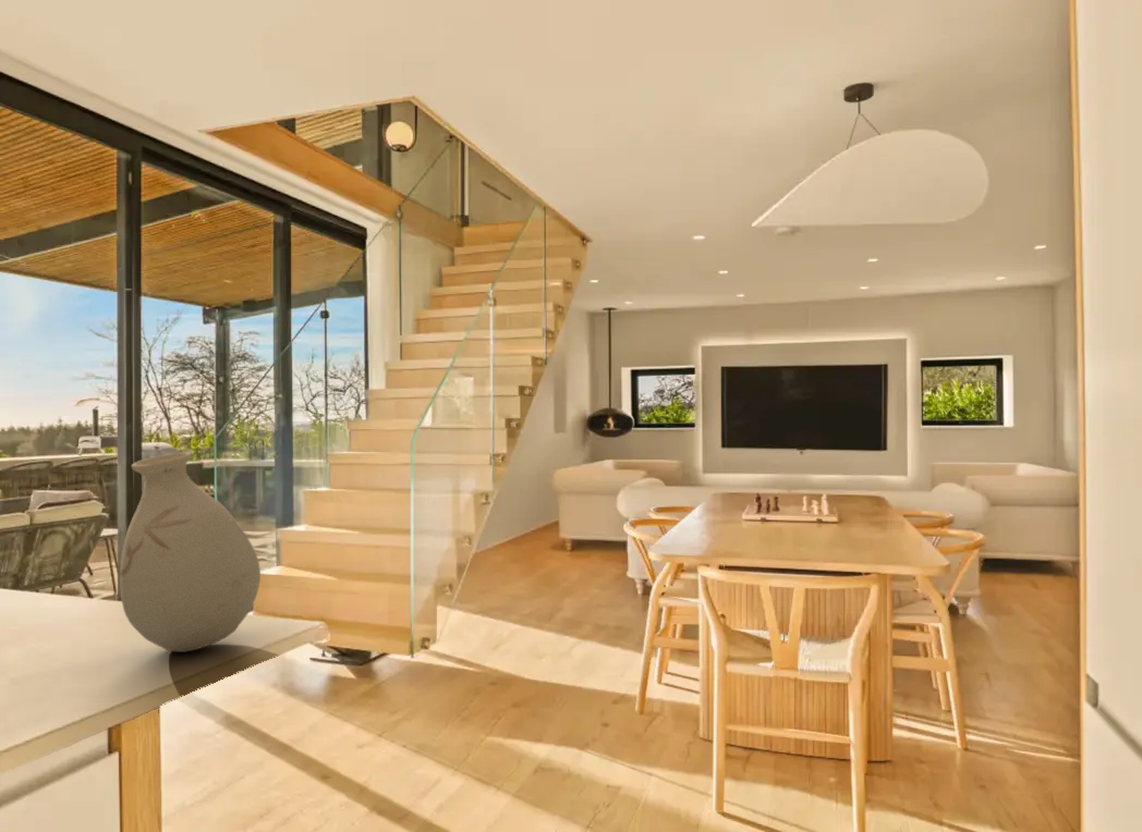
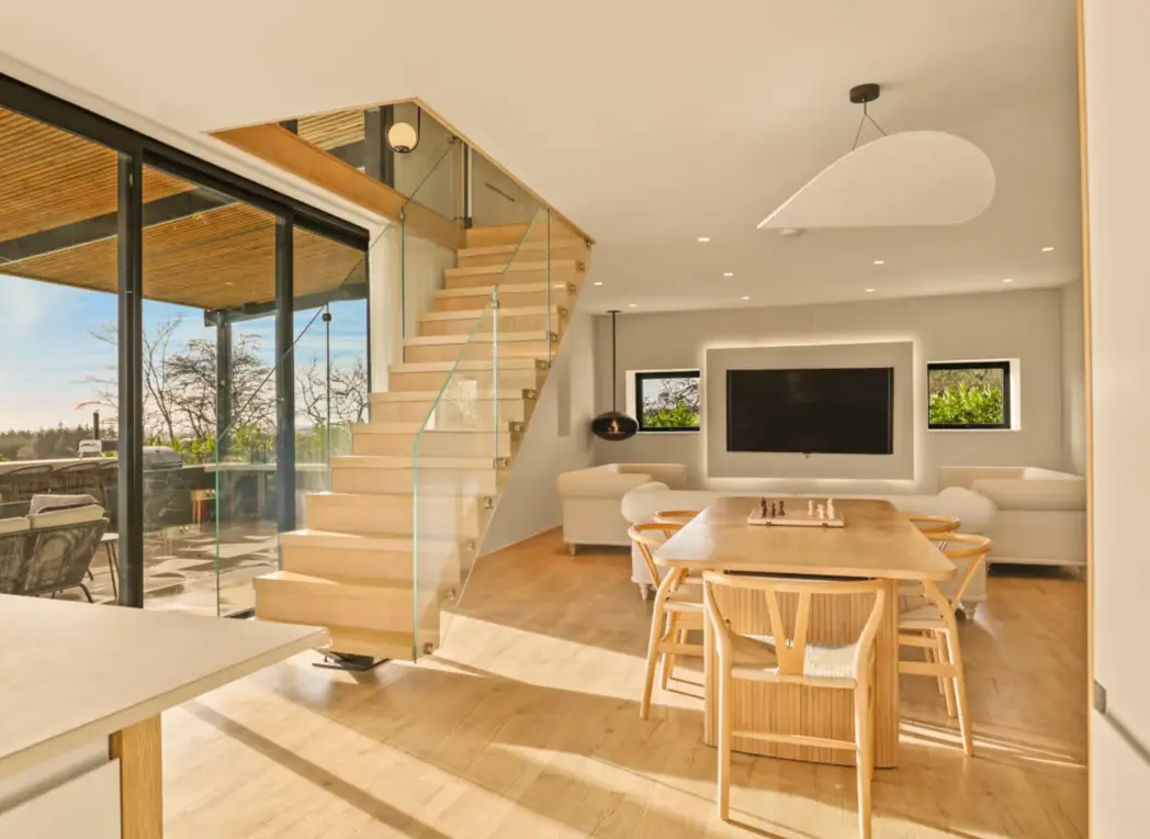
- vase (192, 549)
